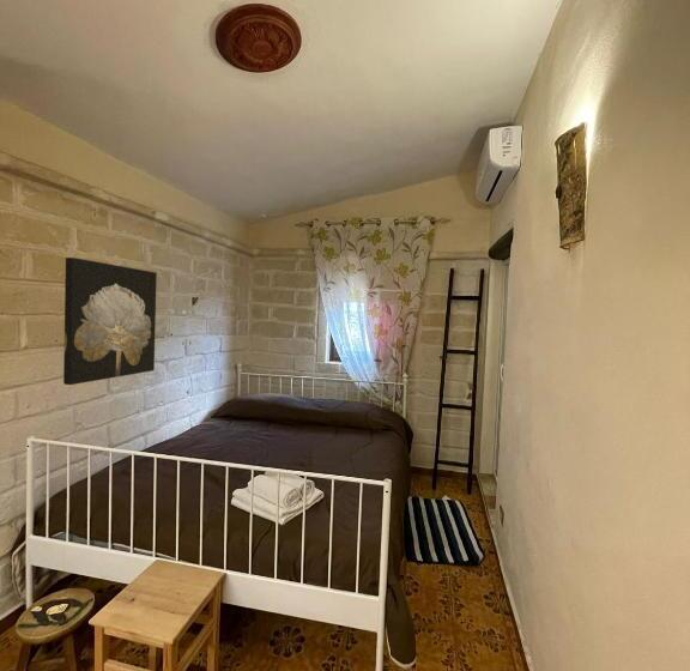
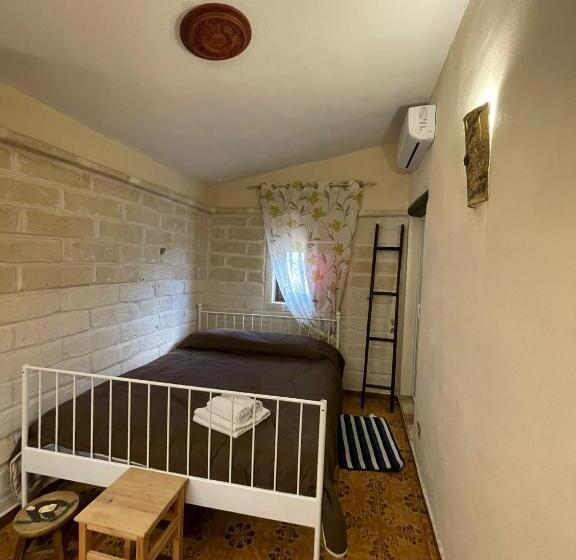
- wall art (115, 321)
